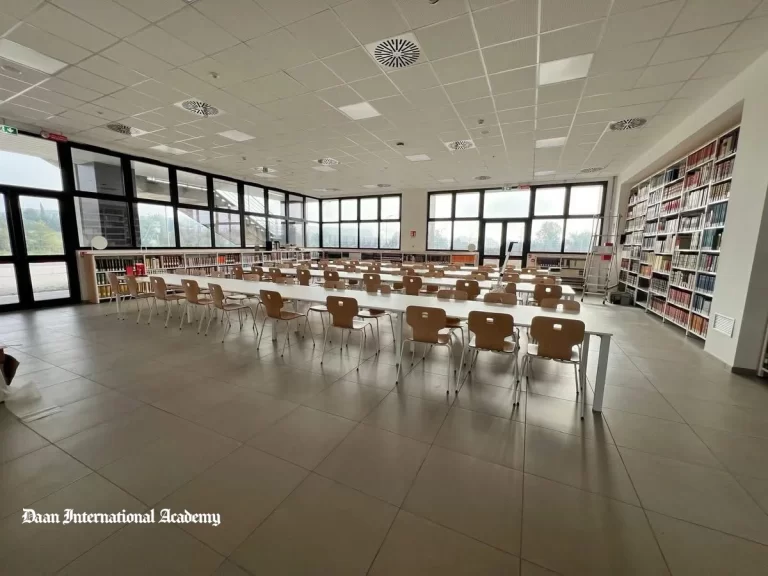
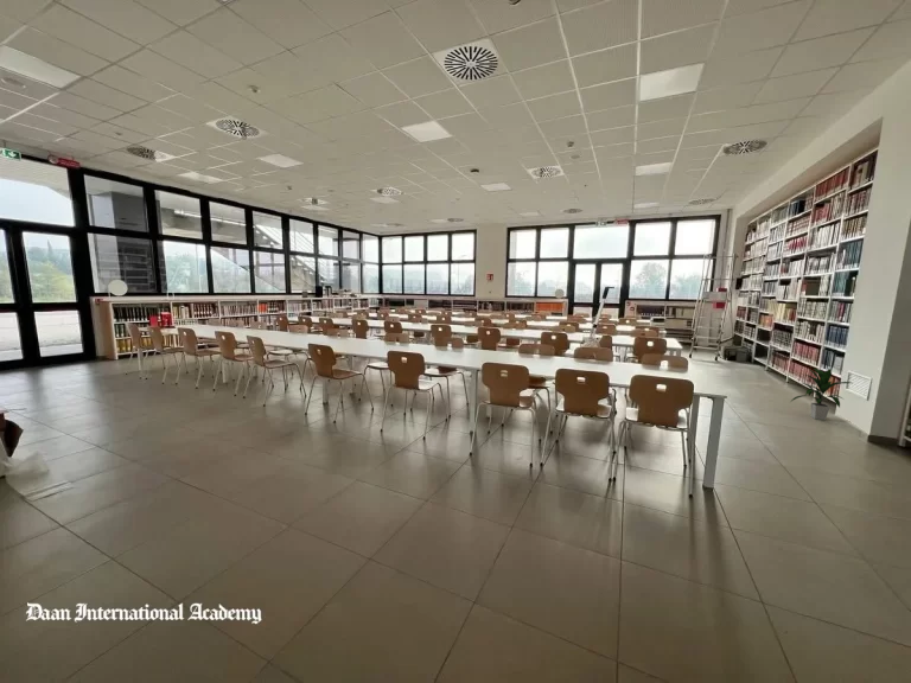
+ indoor plant (818, 391)
